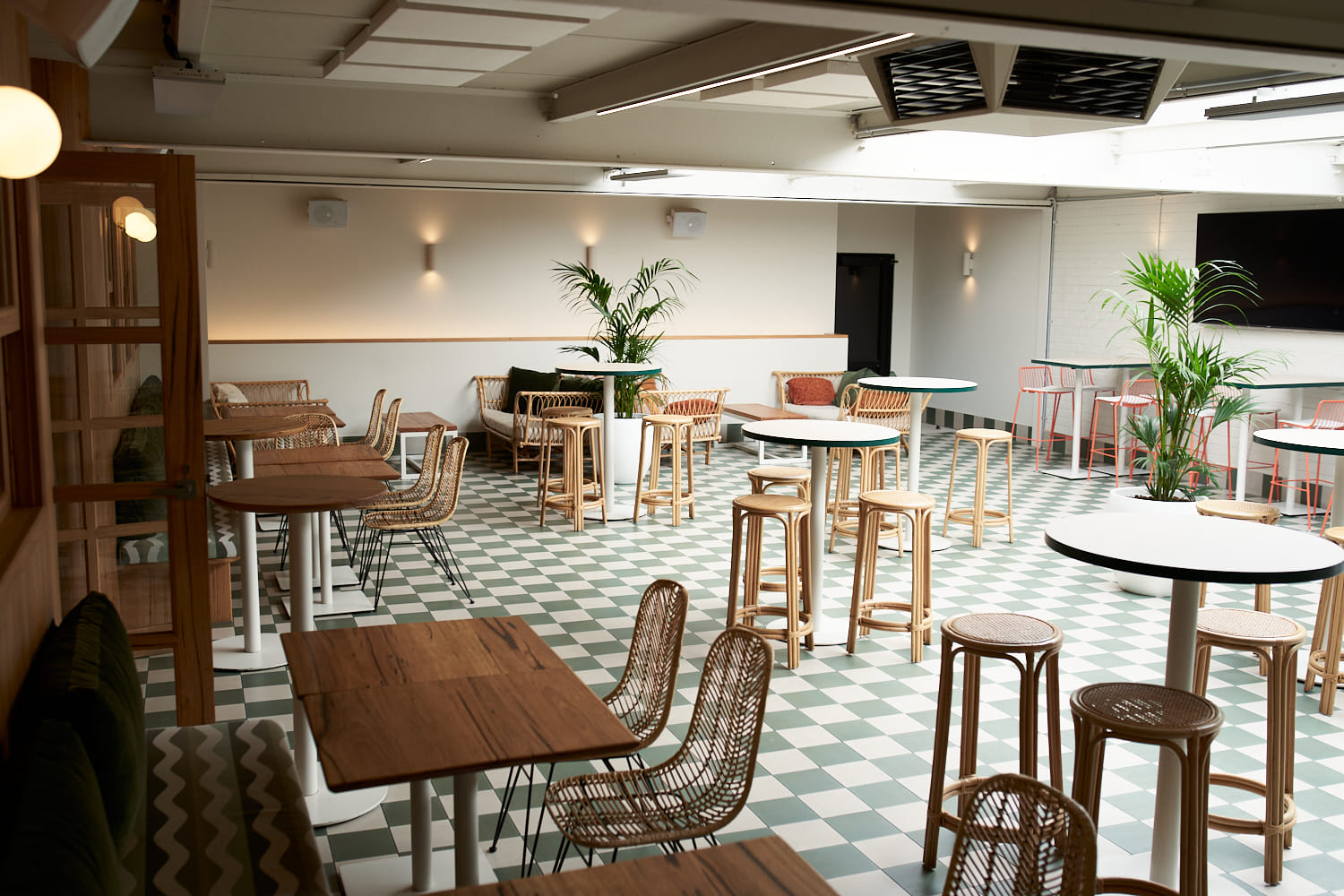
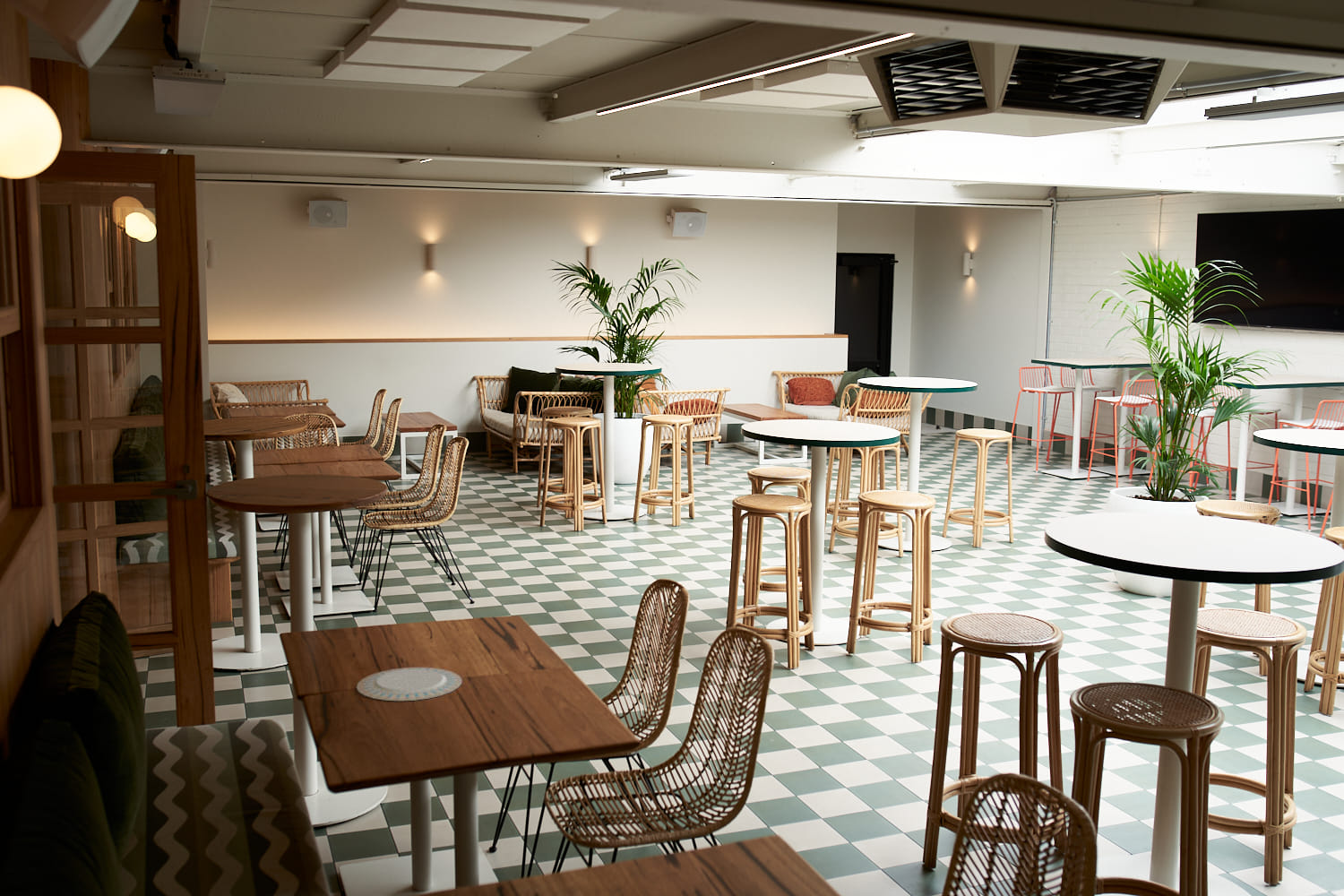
+ chinaware (409, 681)
